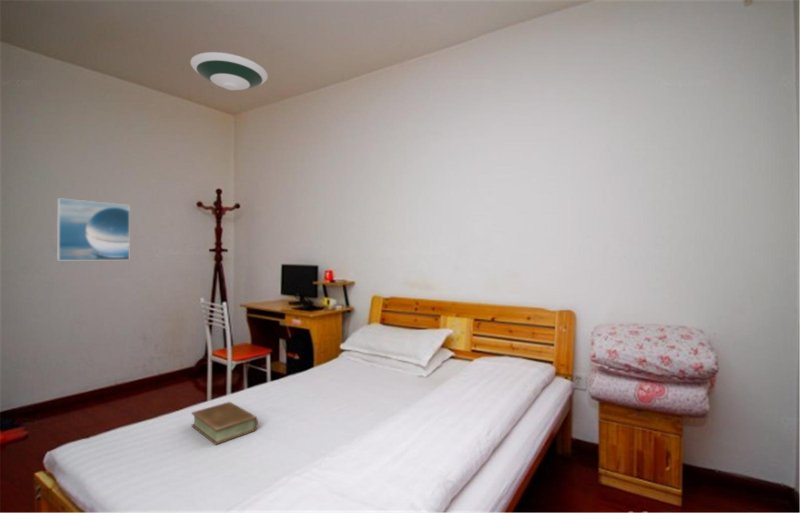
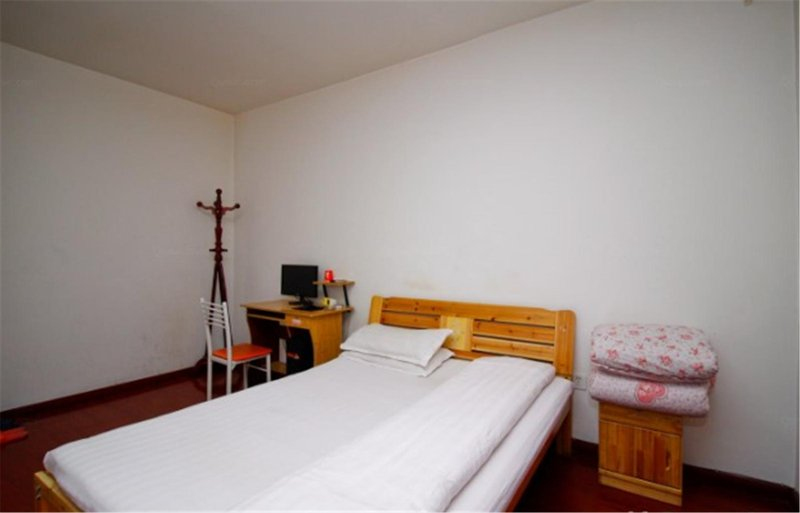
- book (224, 421)
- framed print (95, 231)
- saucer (230, 79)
